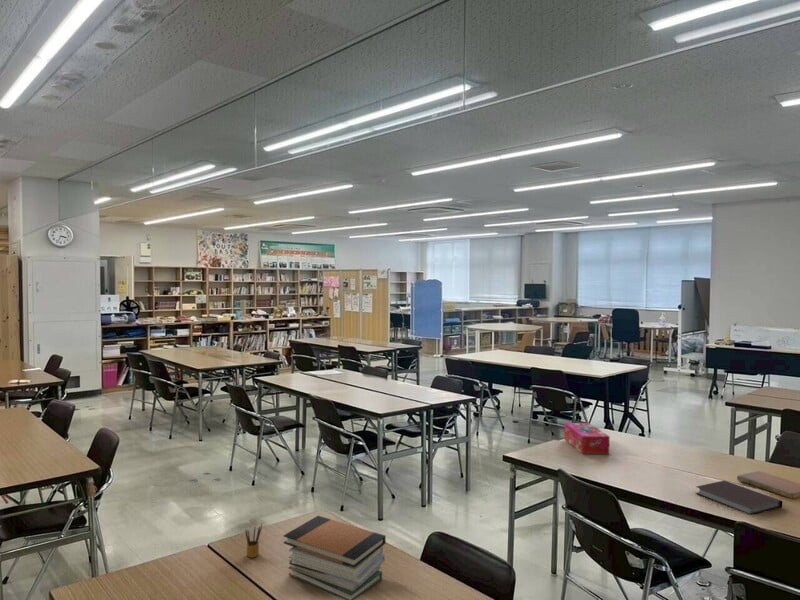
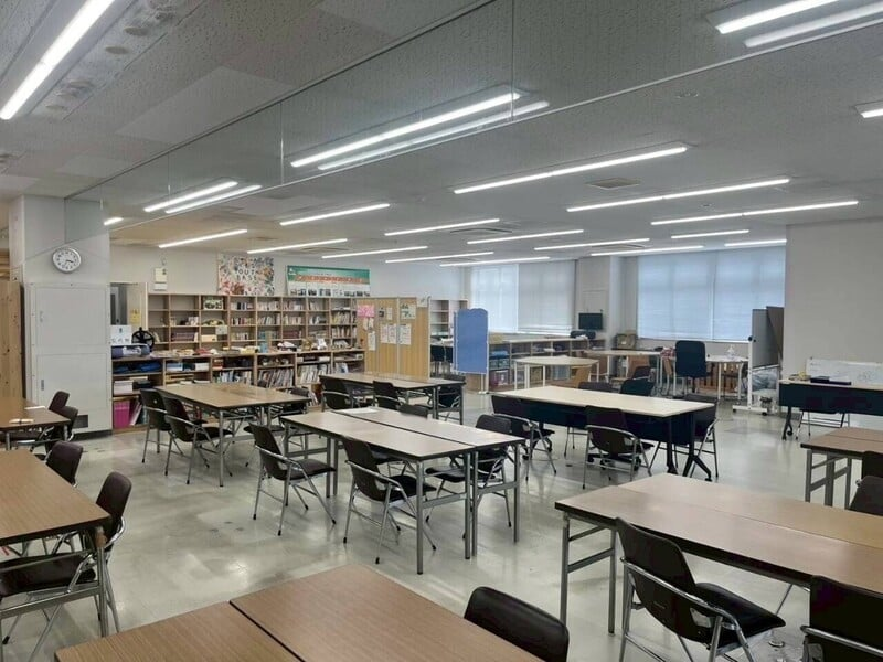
- notebook (774, 484)
- notebook (737, 496)
- tissue box (585, 437)
- pencil box (252, 541)
- book stack (335, 556)
